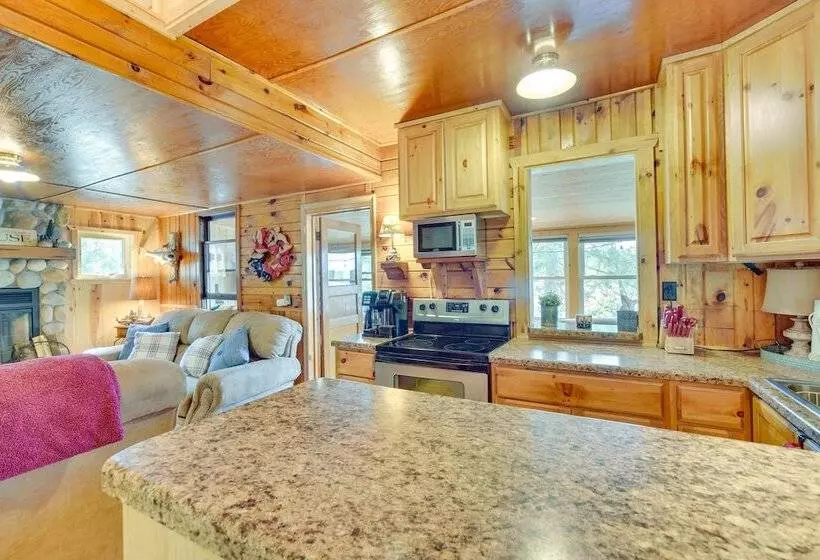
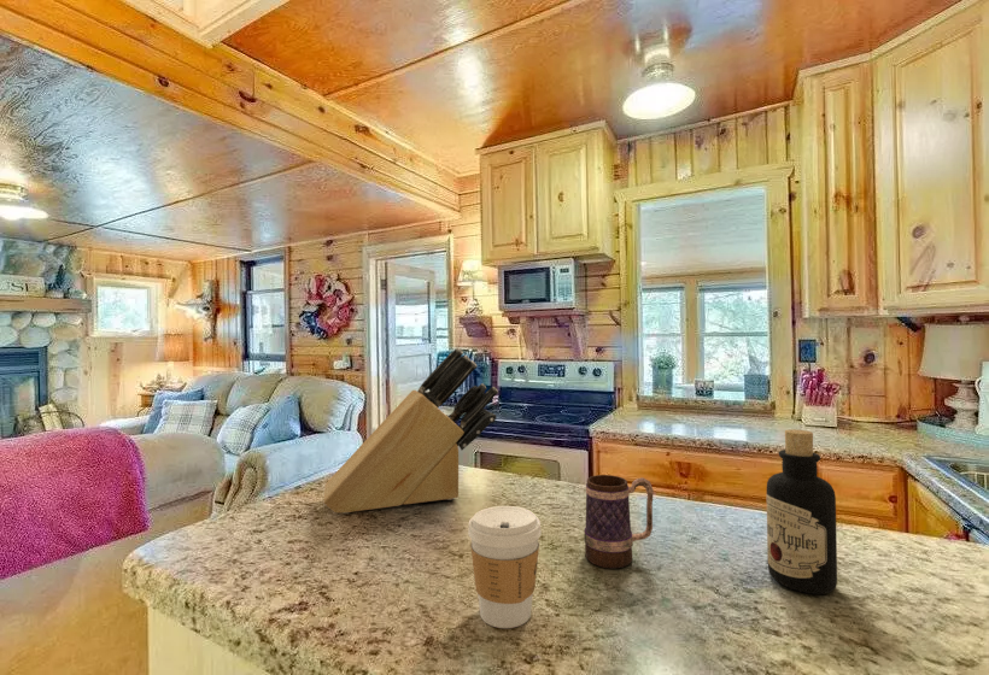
+ mug (618, 518)
+ knife block (412, 422)
+ coffee cup (504, 562)
+ bottle (800, 505)
